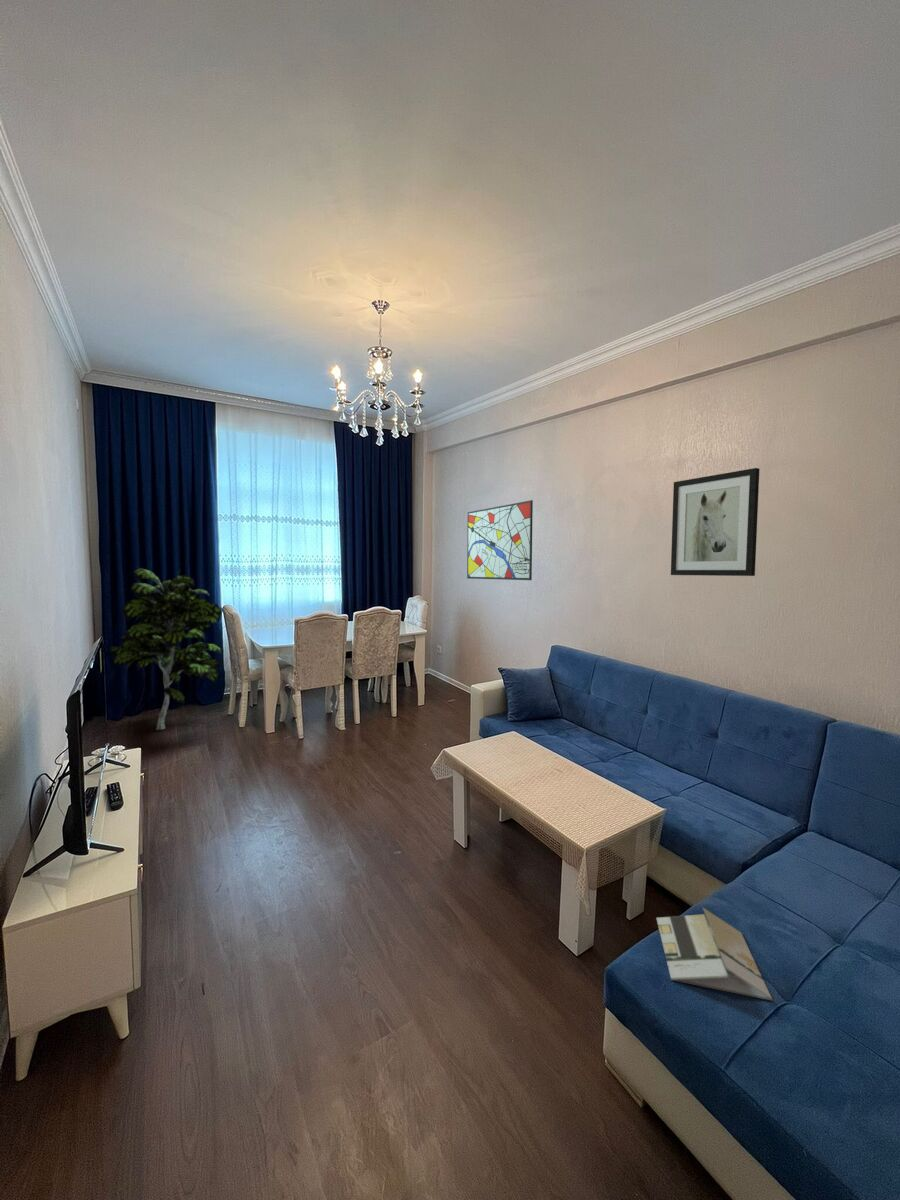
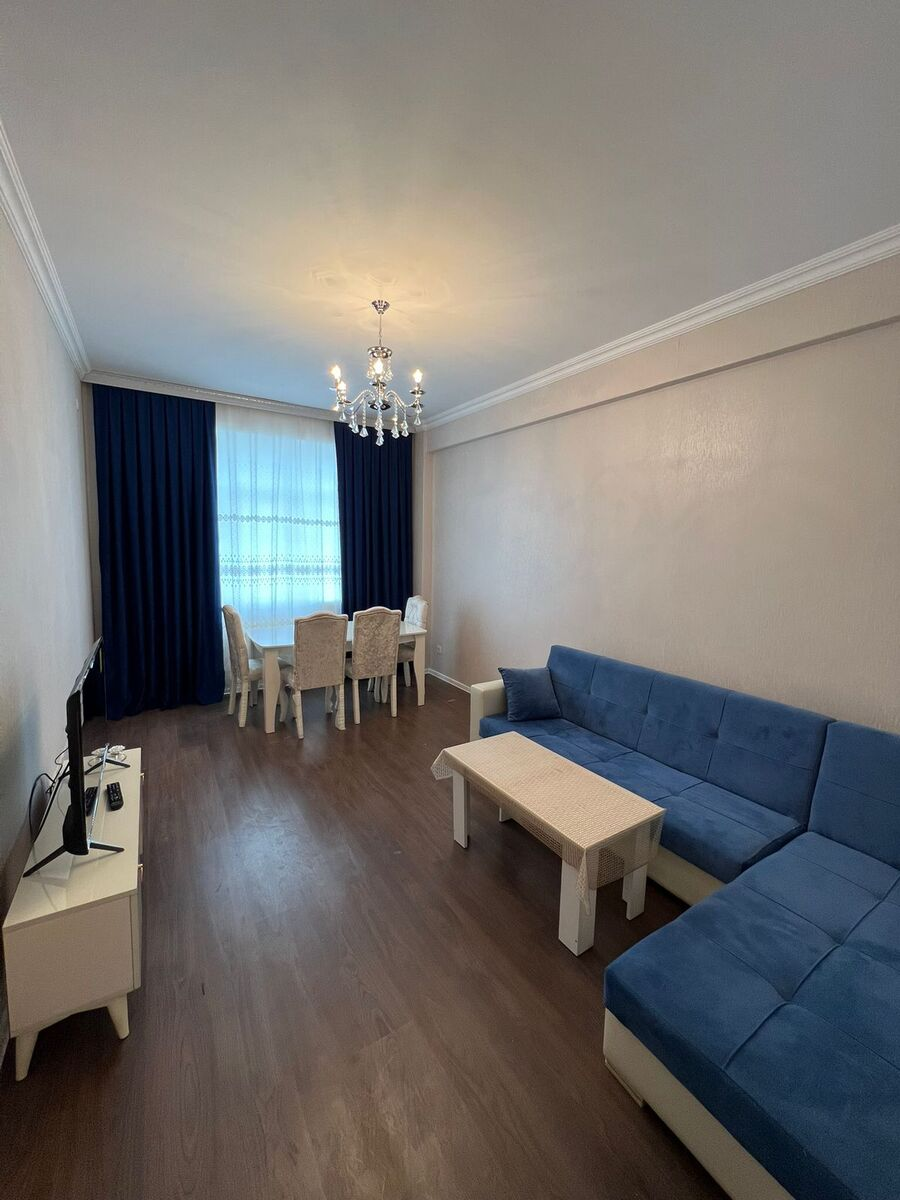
- brochure (708, 944)
- wall art (496, 543)
- wall art (711, 526)
- indoor plant (168, 647)
